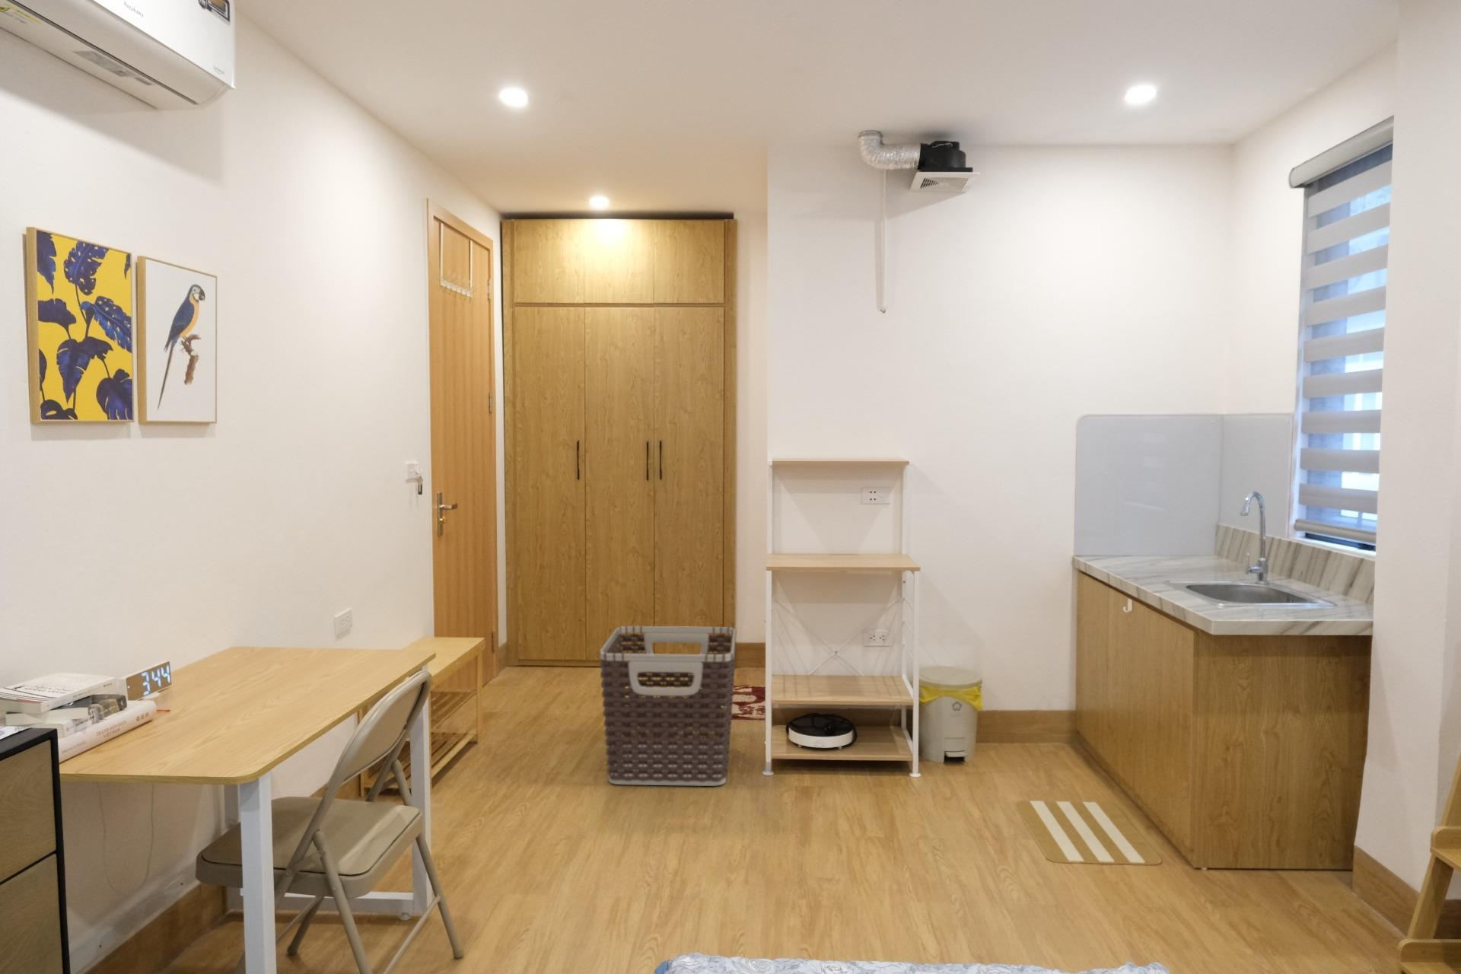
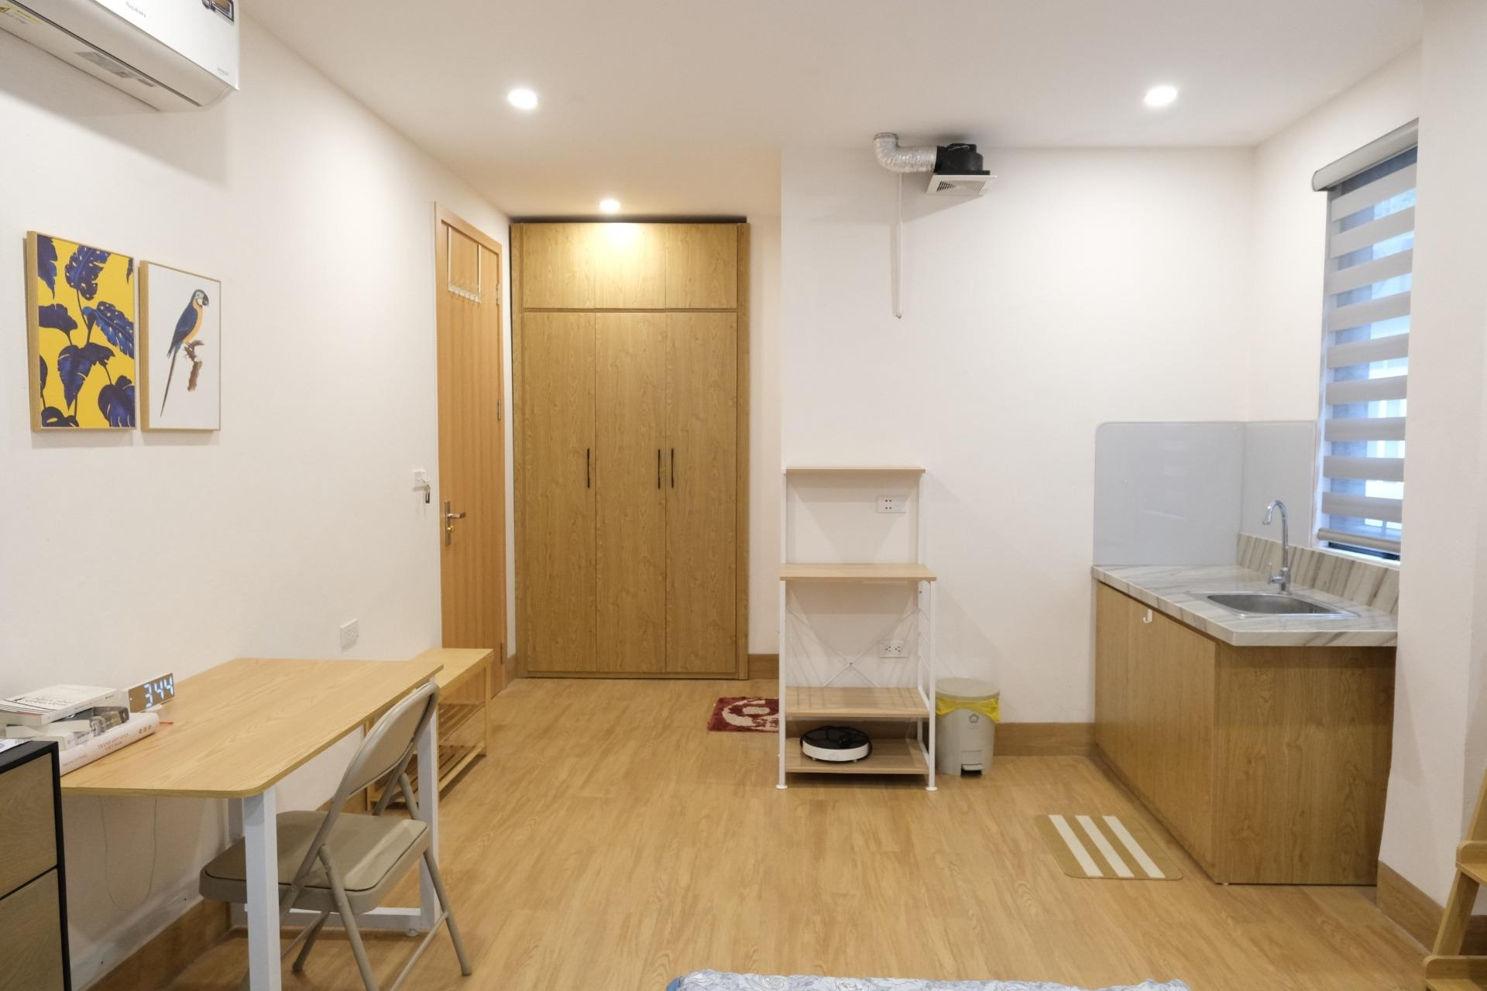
- clothes hamper (671, 701)
